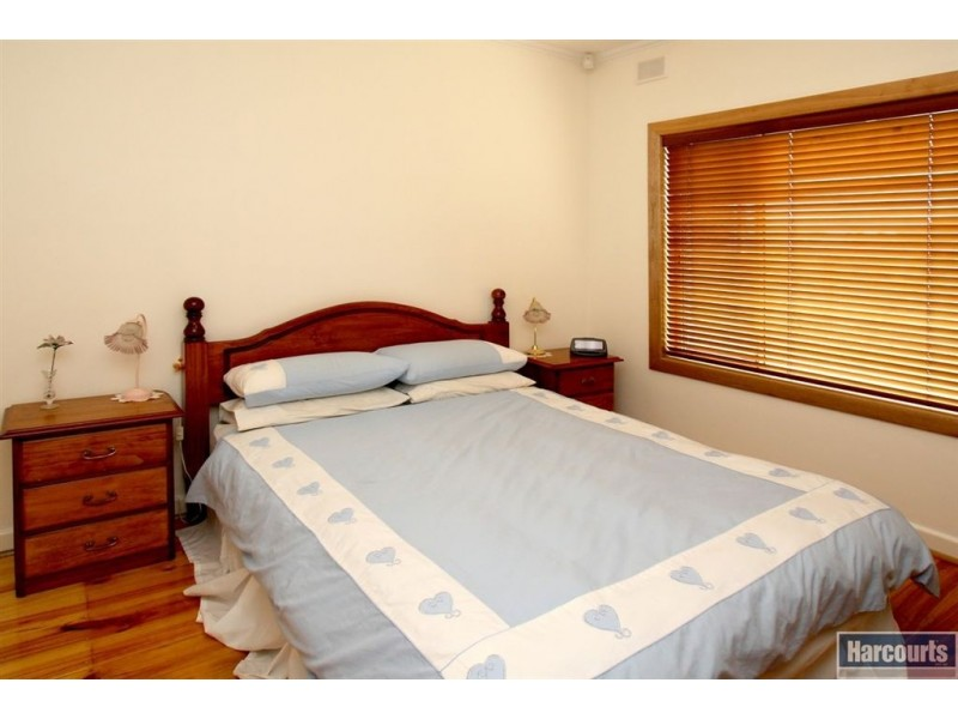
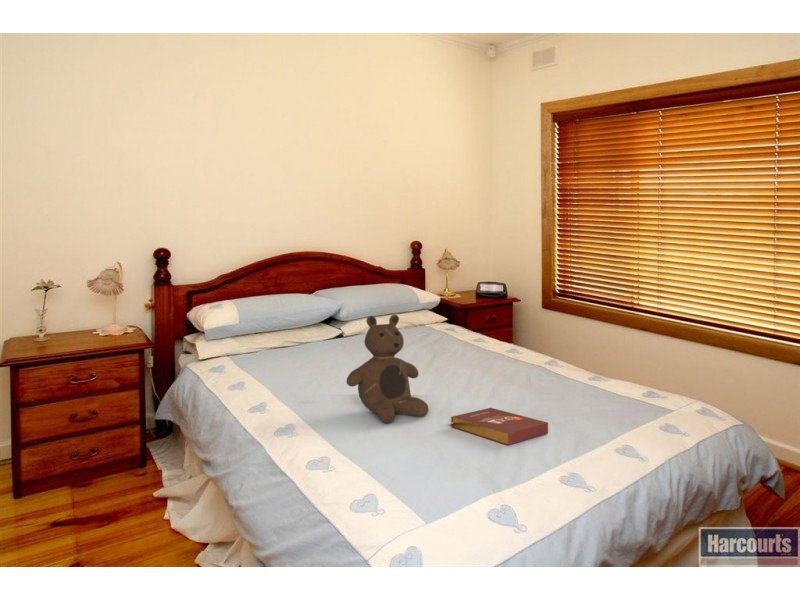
+ teddy bear (390, 365)
+ book (498, 424)
